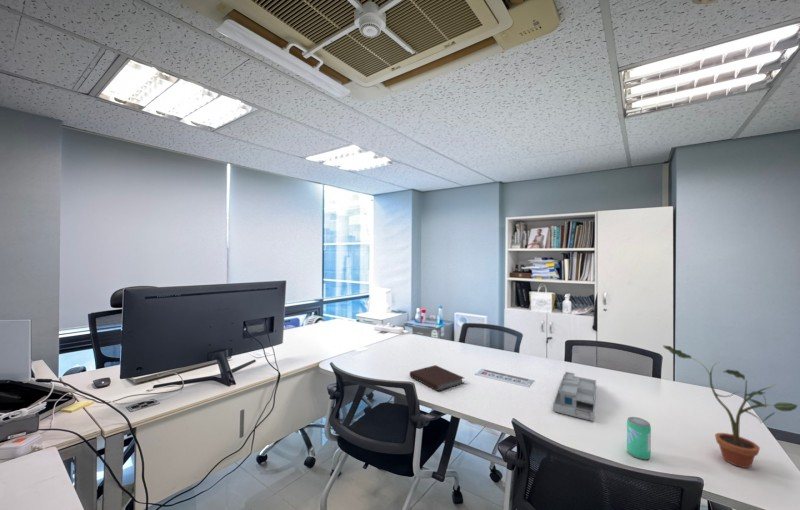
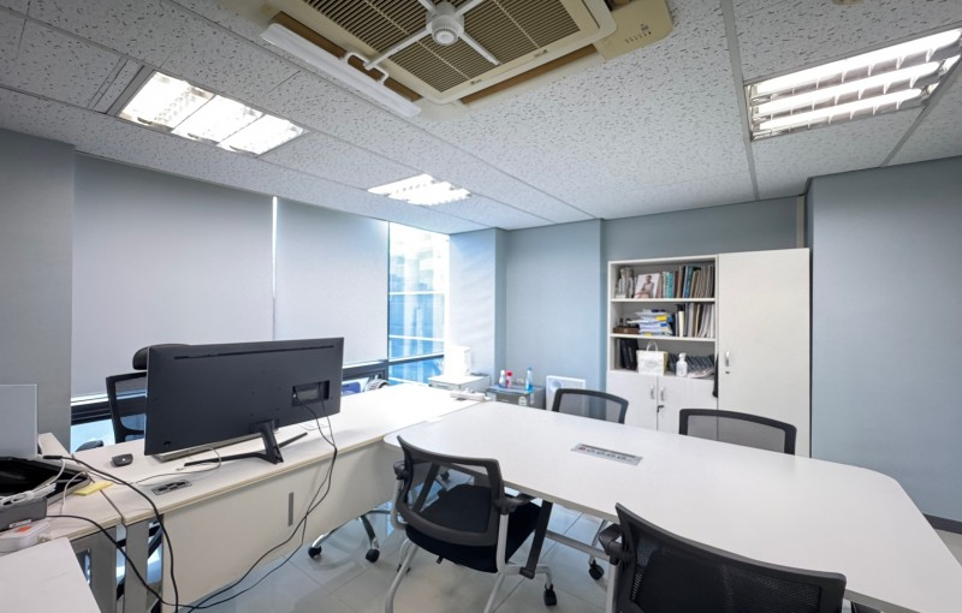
- notebook (436, 377)
- beverage can (638, 437)
- potted plant (724, 407)
- desk organizer (576, 389)
